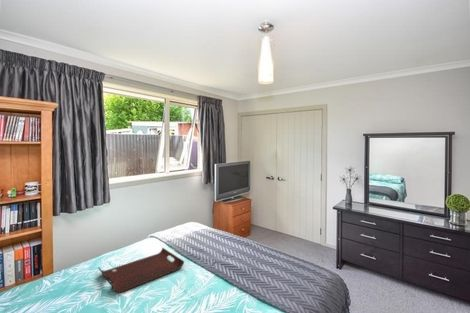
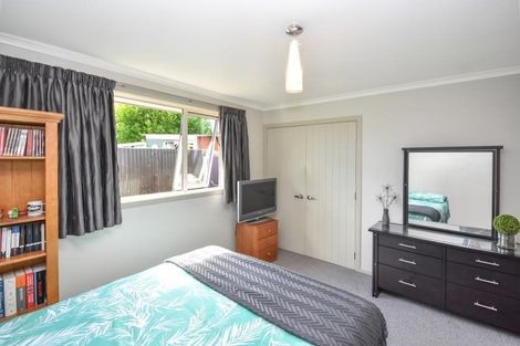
- serving tray (142, 267)
